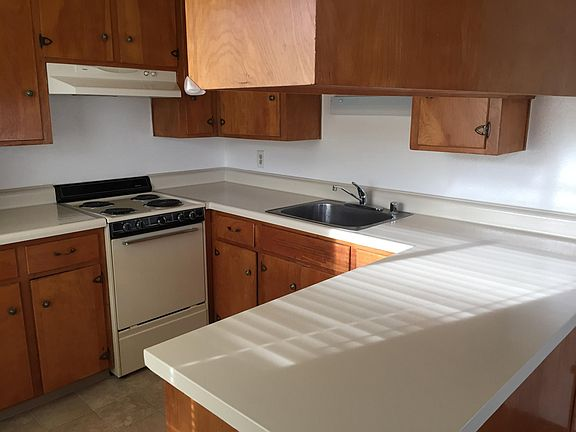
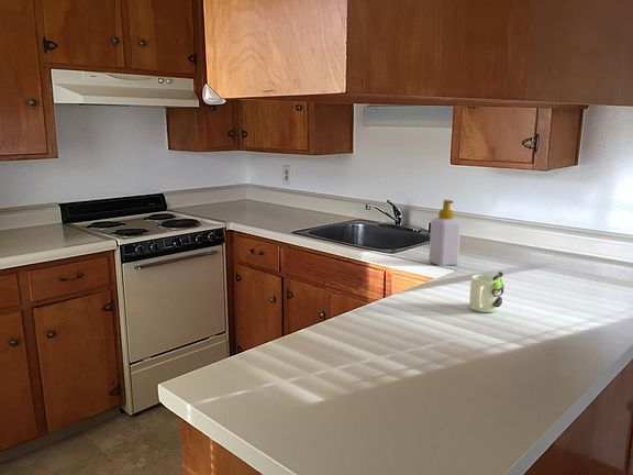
+ mug (485, 291)
+ soap bottle (445, 232)
